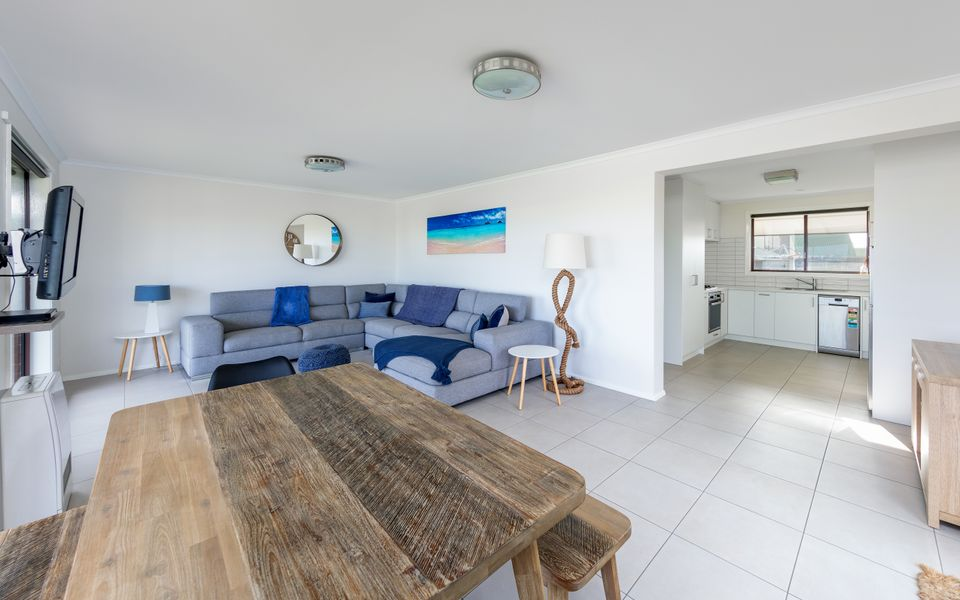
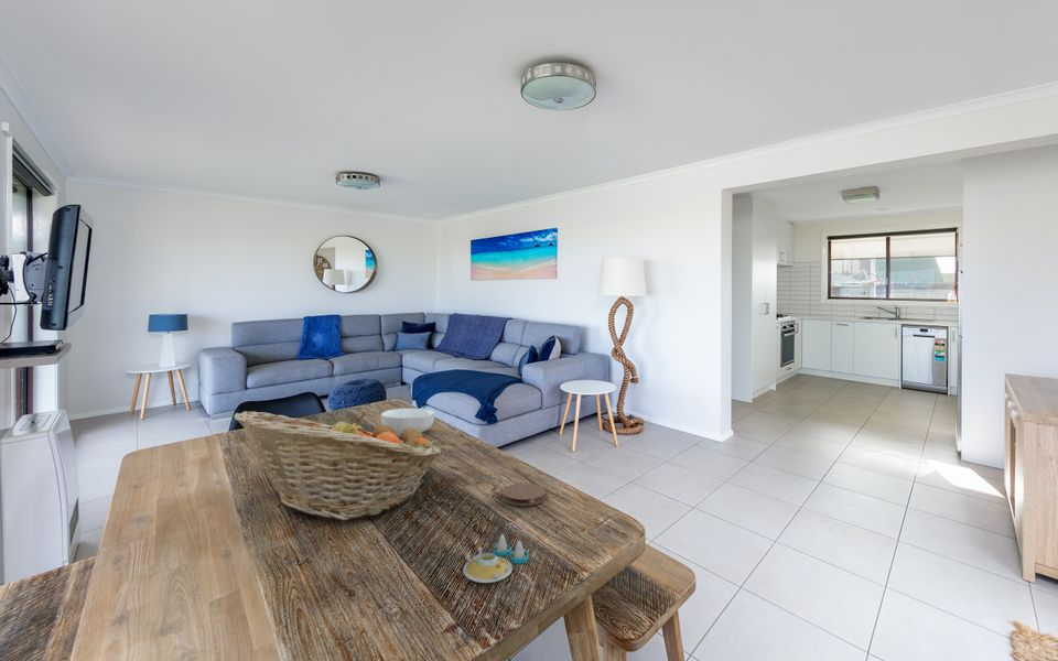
+ fruit basket (341, 449)
+ coaster (523, 494)
+ salt and pepper shaker set (494, 555)
+ cereal bowl (408, 423)
